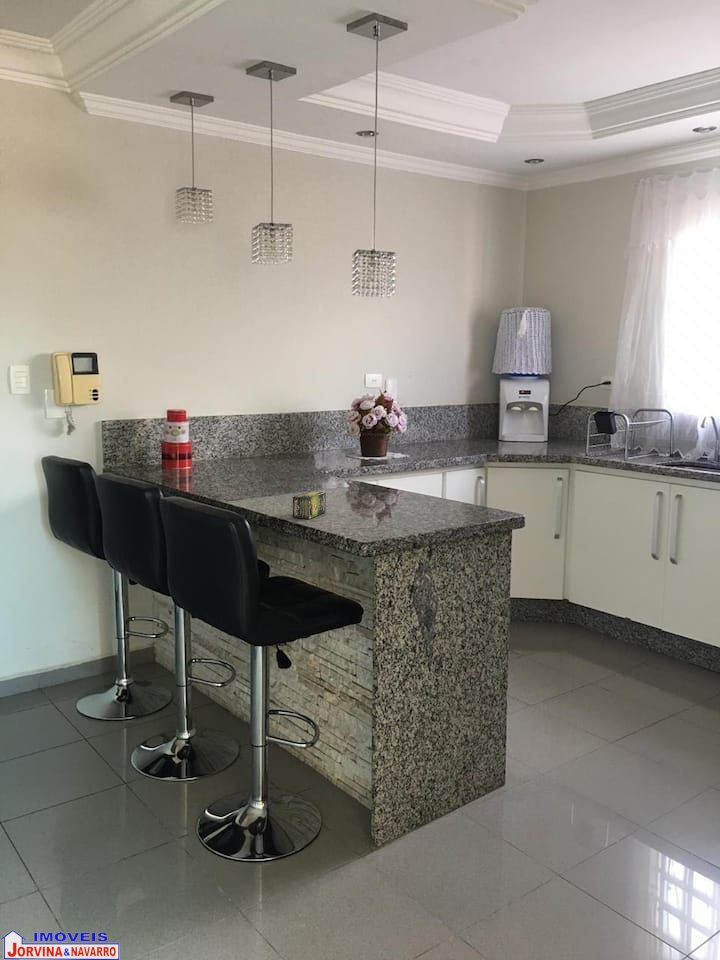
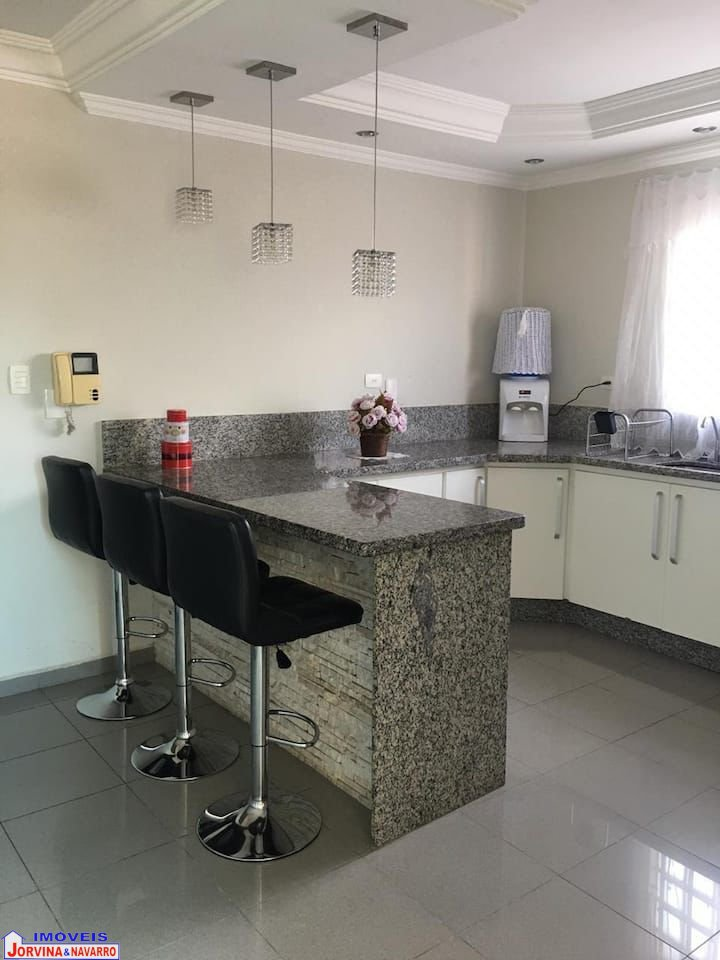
- tea box (309, 504)
